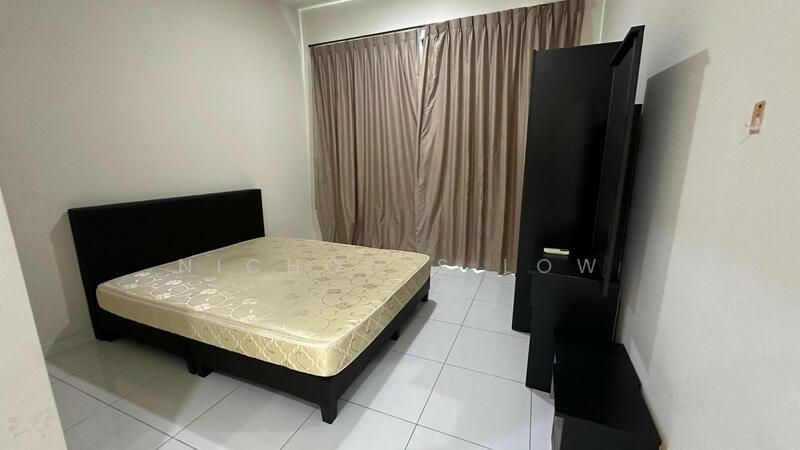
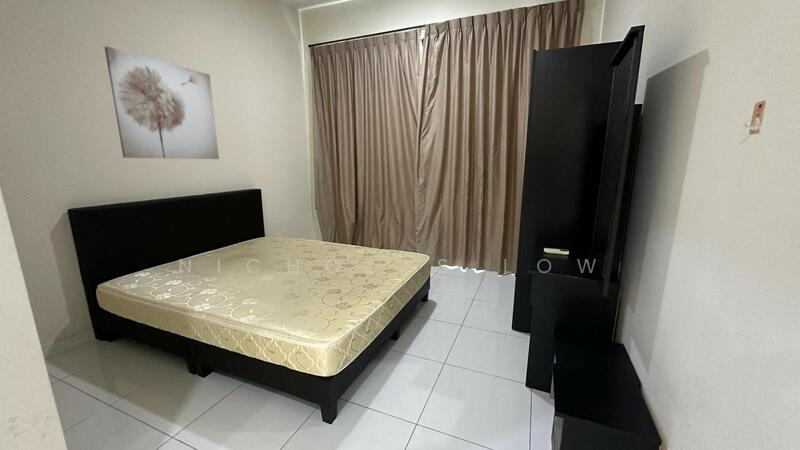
+ wall art (170, 111)
